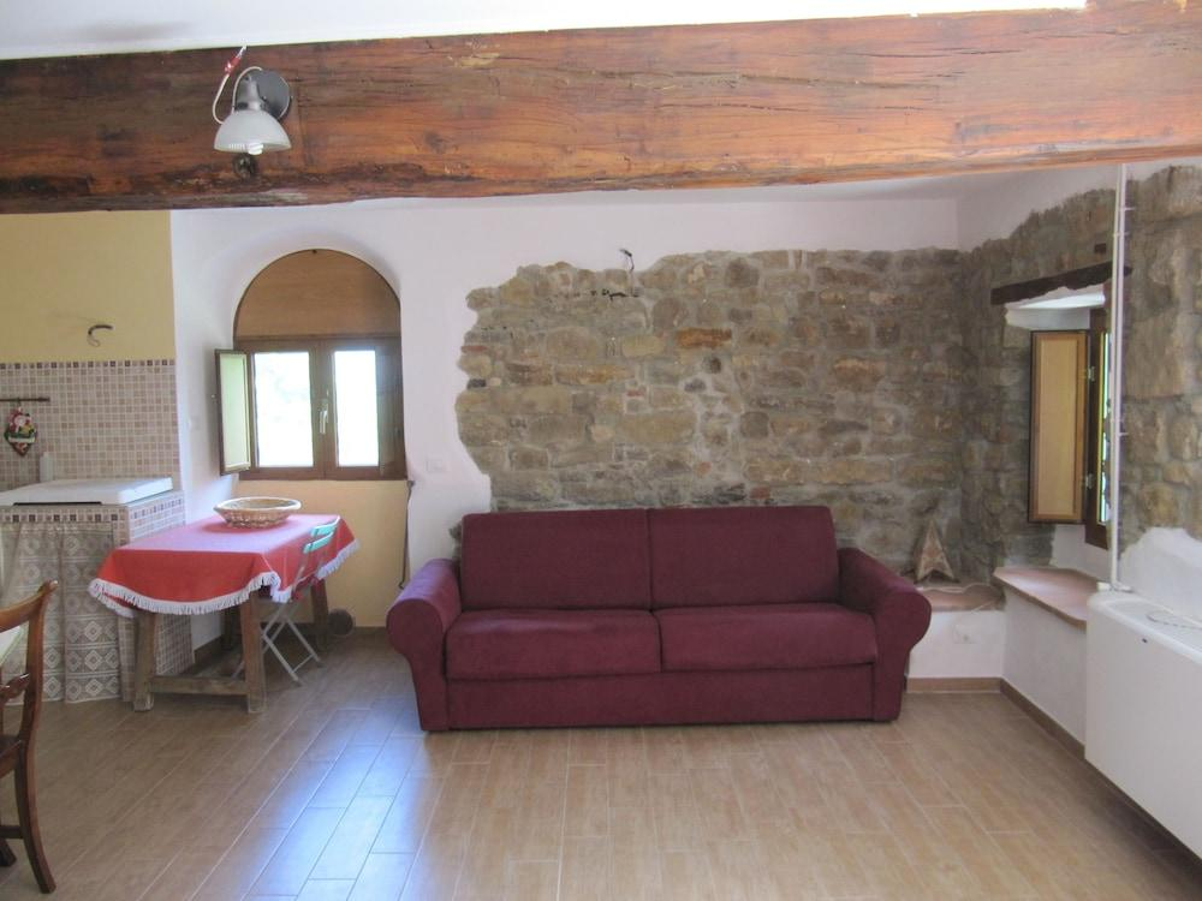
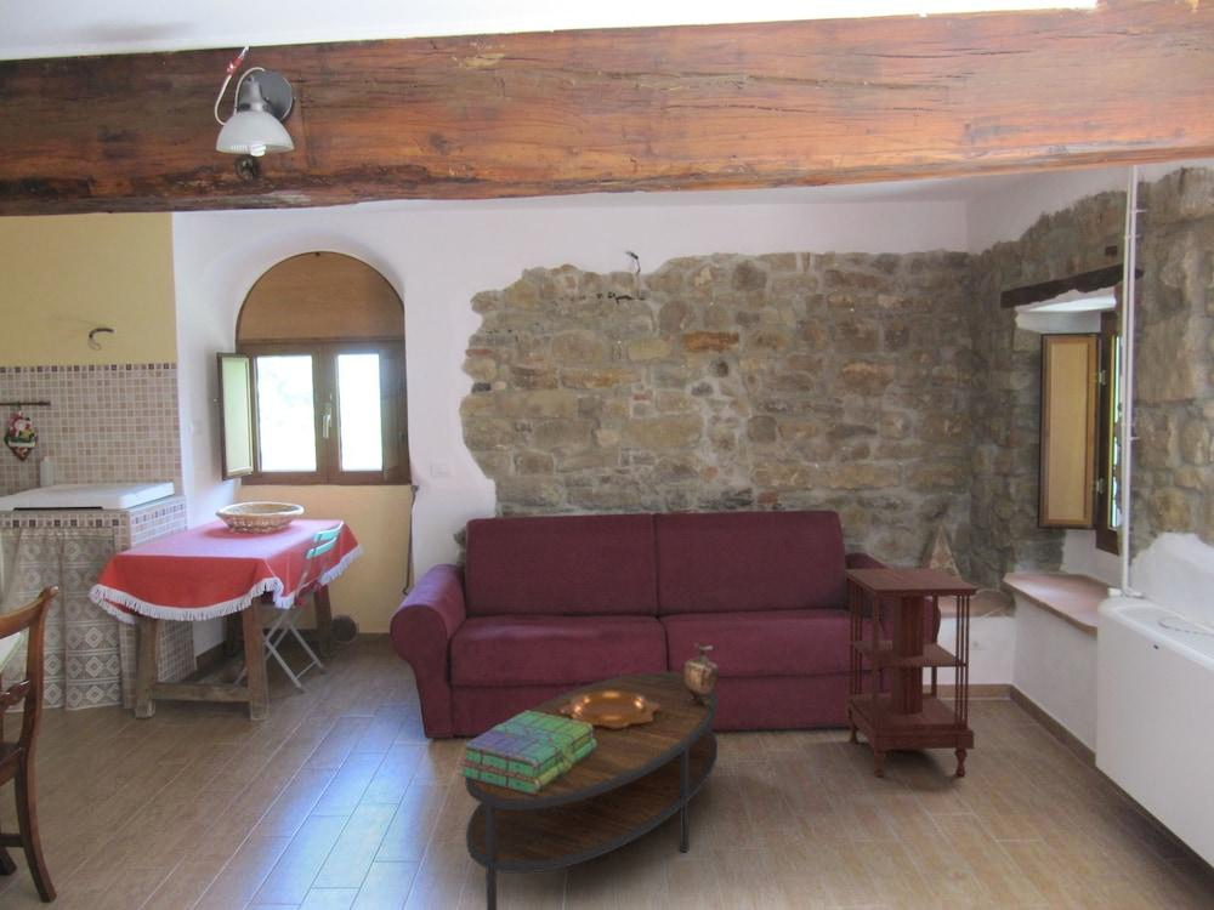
+ stack of books (529, 747)
+ decorative bowl (609, 707)
+ side table (906, 667)
+ coffee table (606, 775)
+ vase (696, 671)
